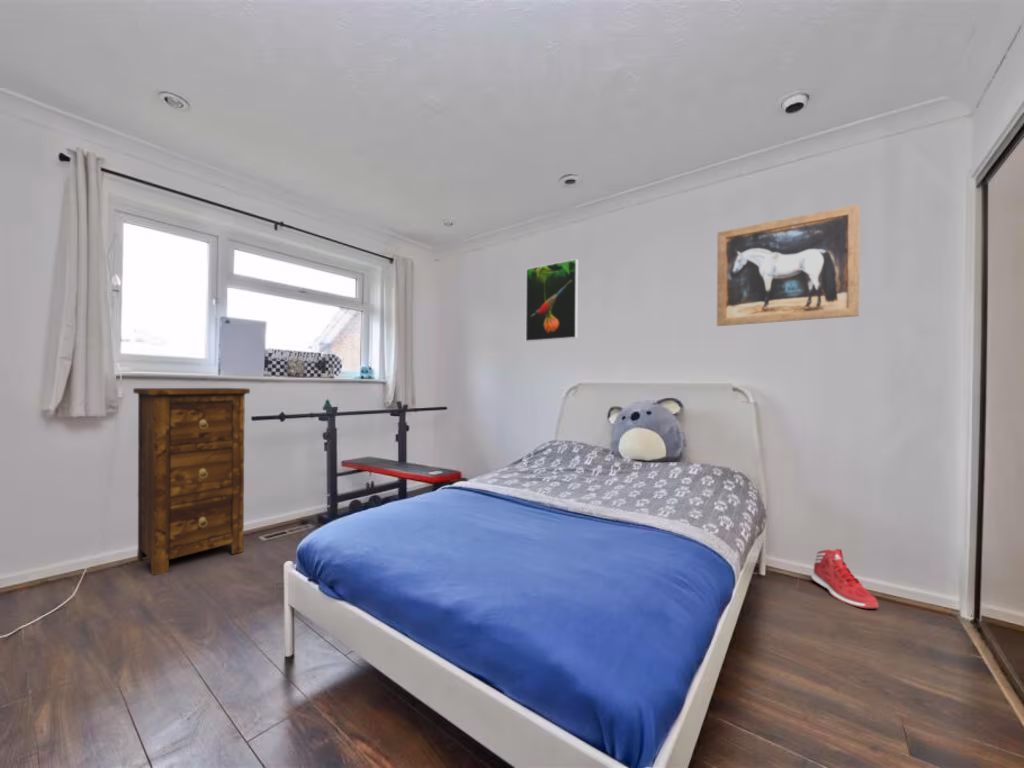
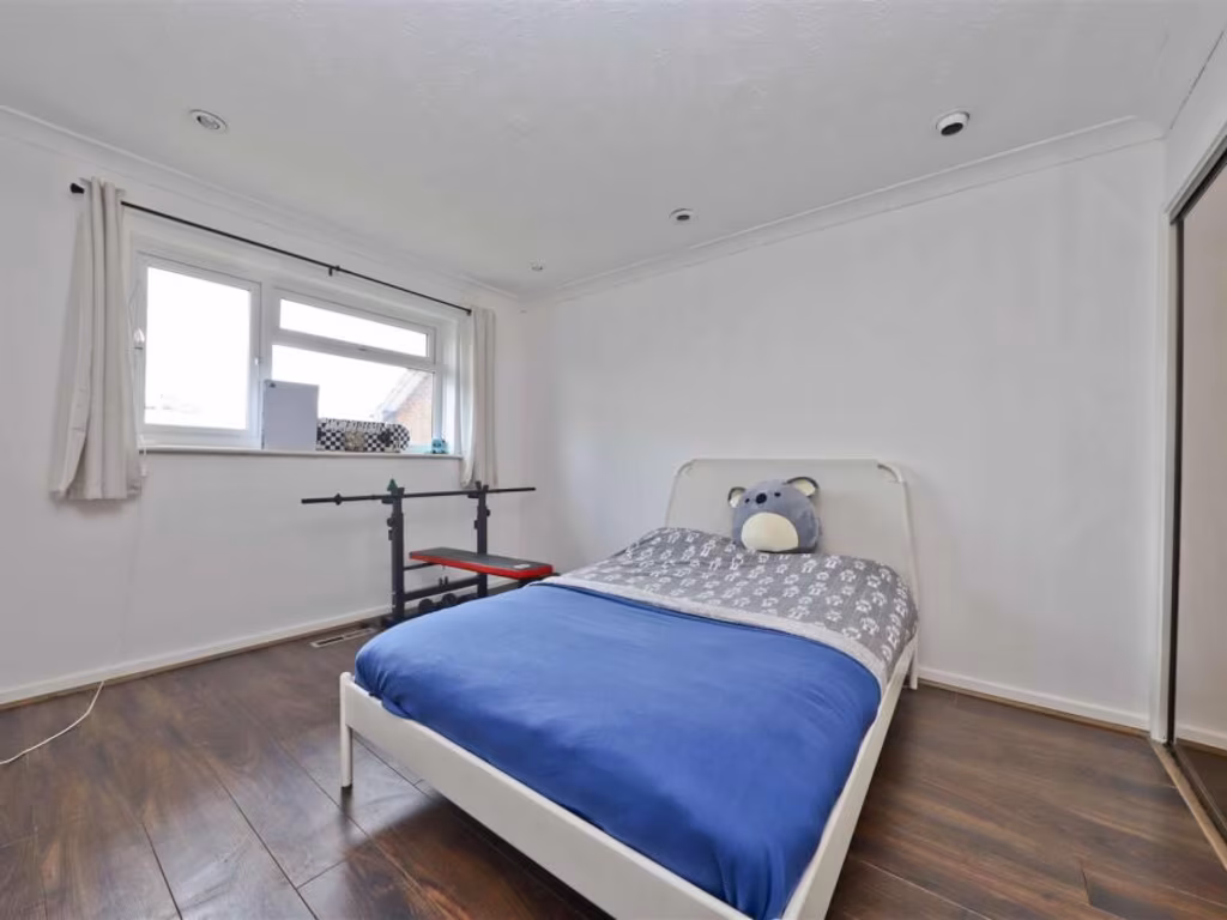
- cabinet (192, 472)
- sneaker (842, 573)
- wall art (782, 270)
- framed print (550, 302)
